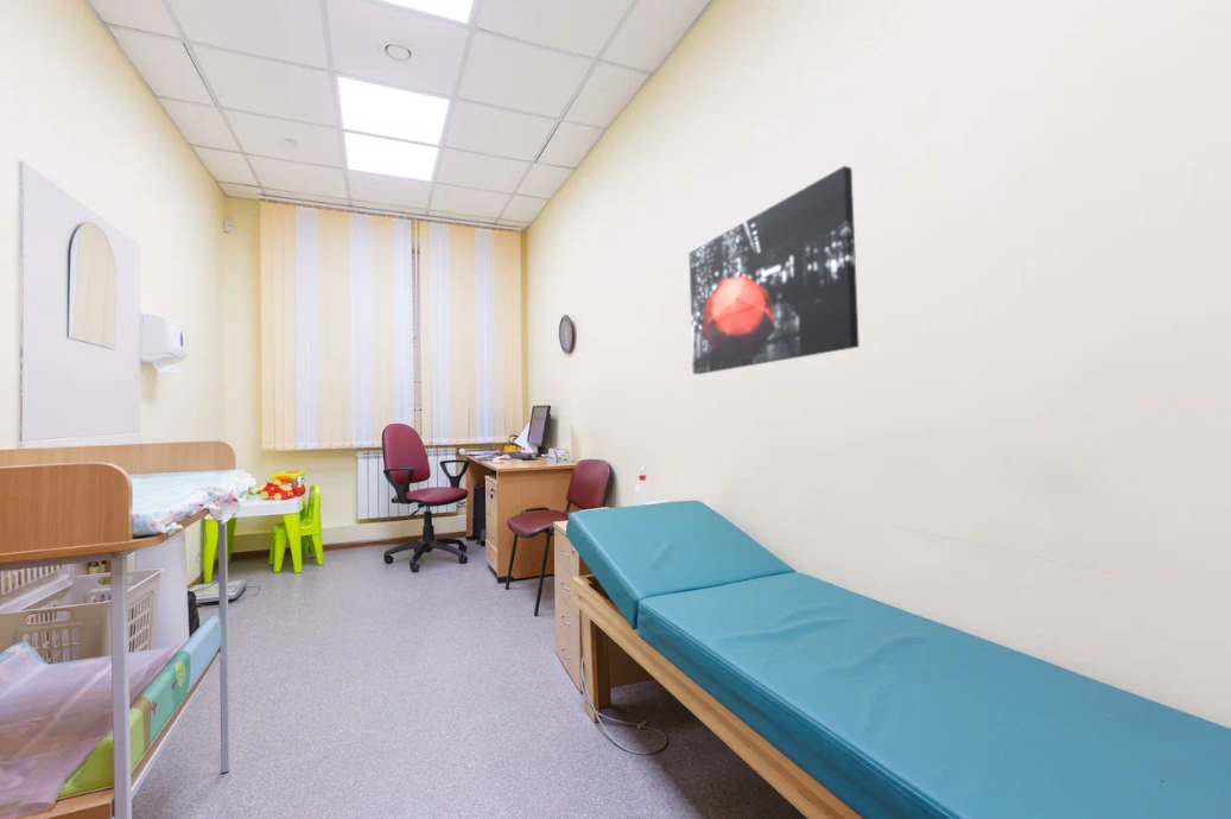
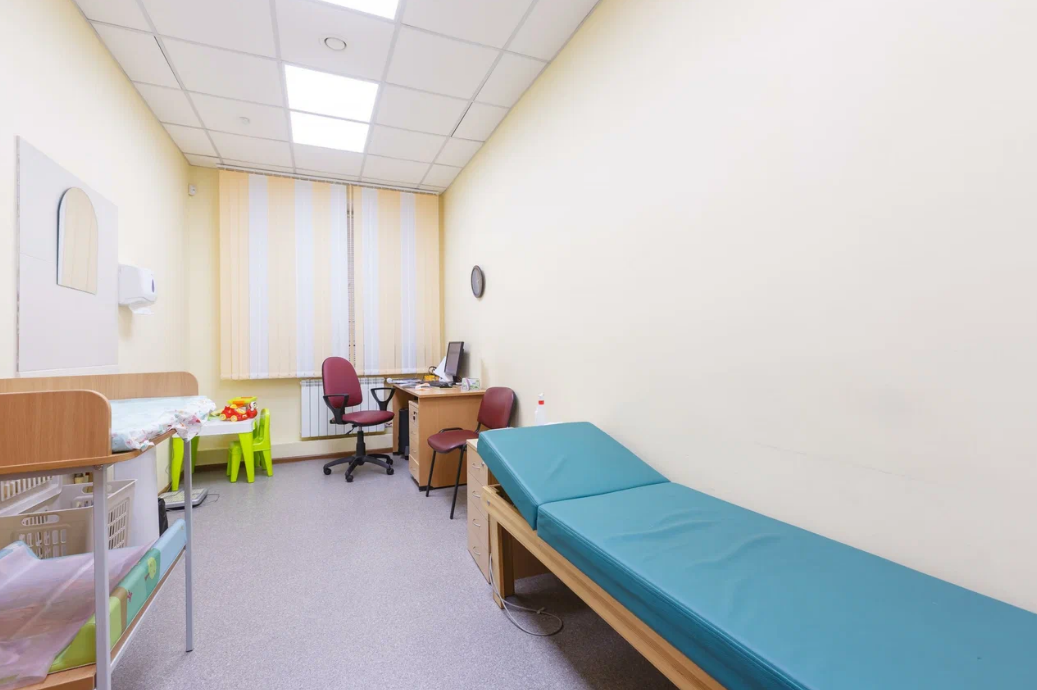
- wall art (756, 290)
